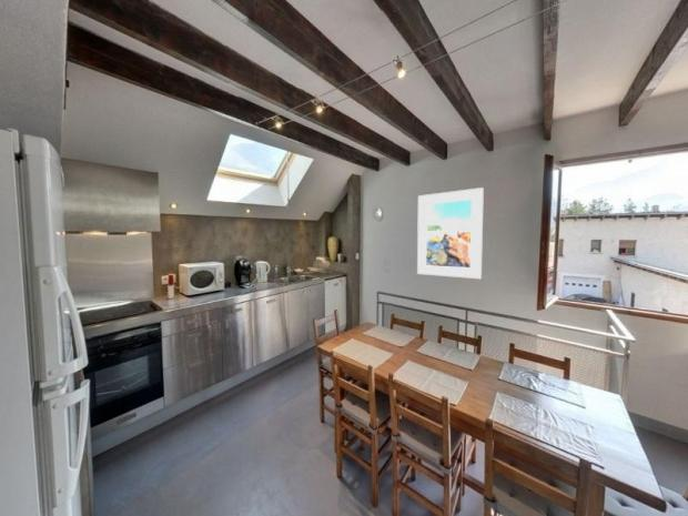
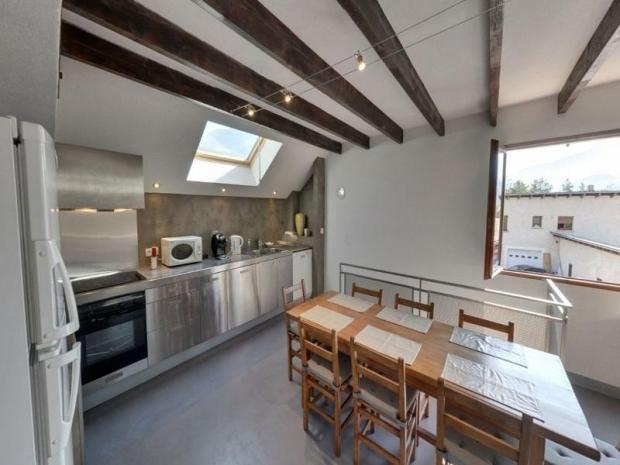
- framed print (447, 234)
